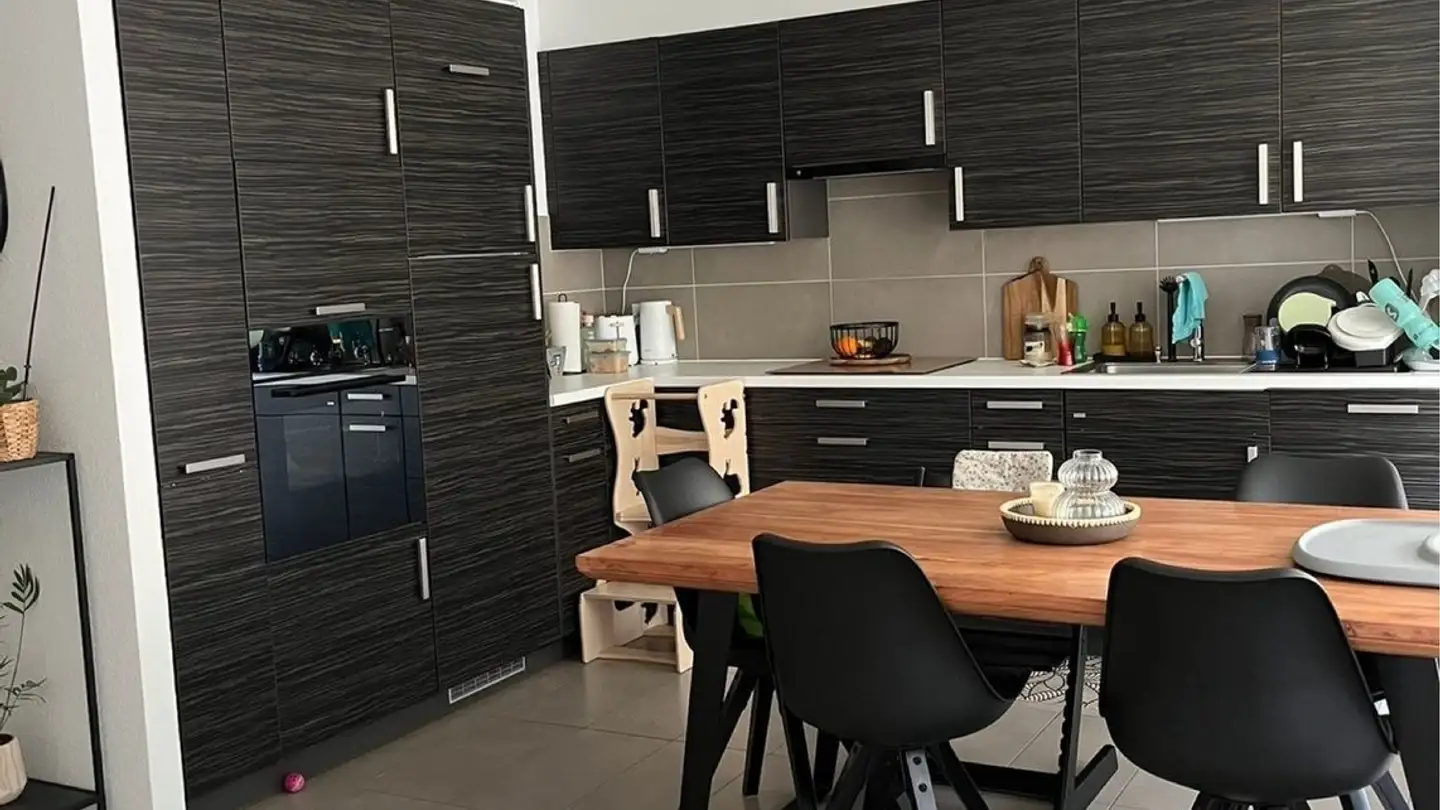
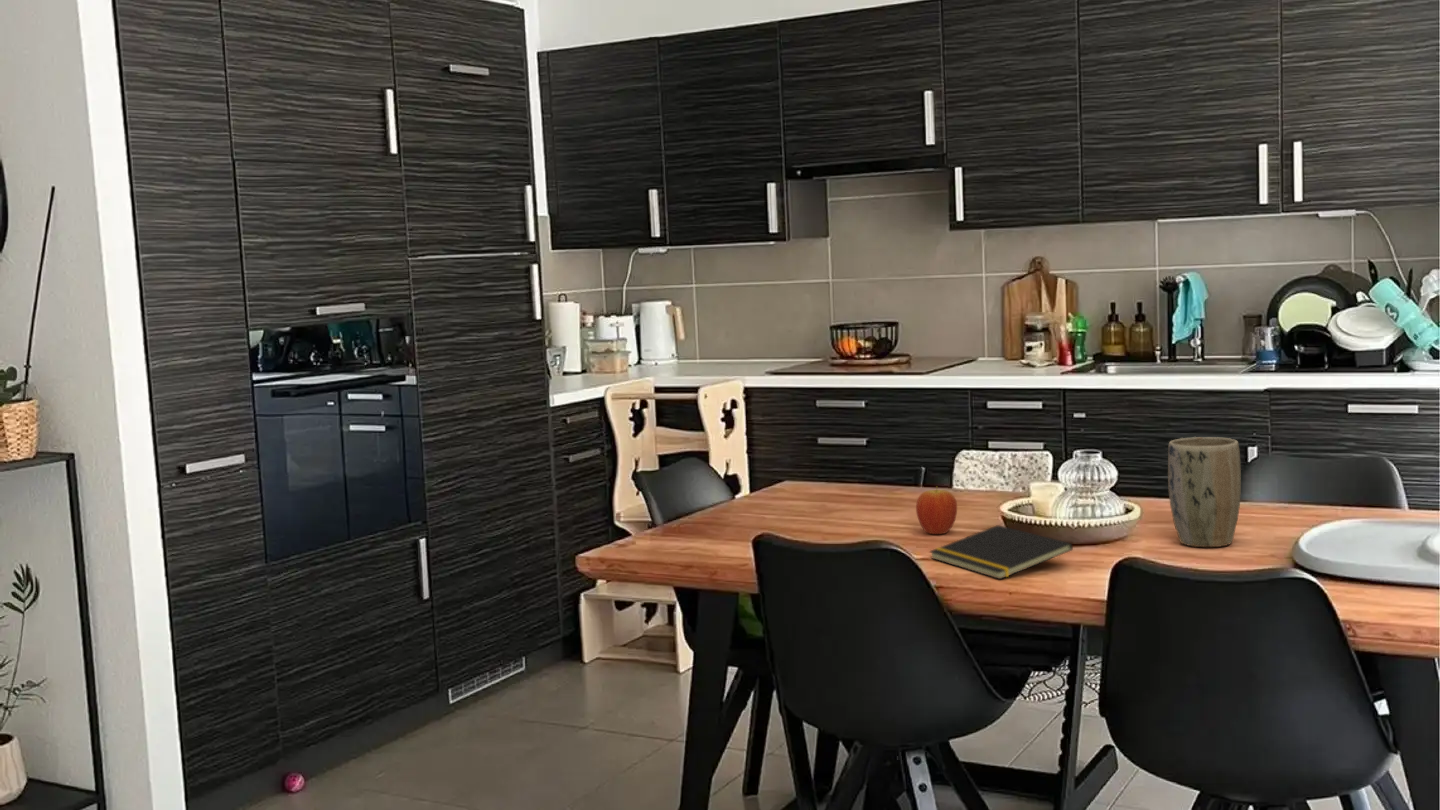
+ fruit (936, 509)
+ plant pot (1204, 492)
+ notepad (999, 550)
